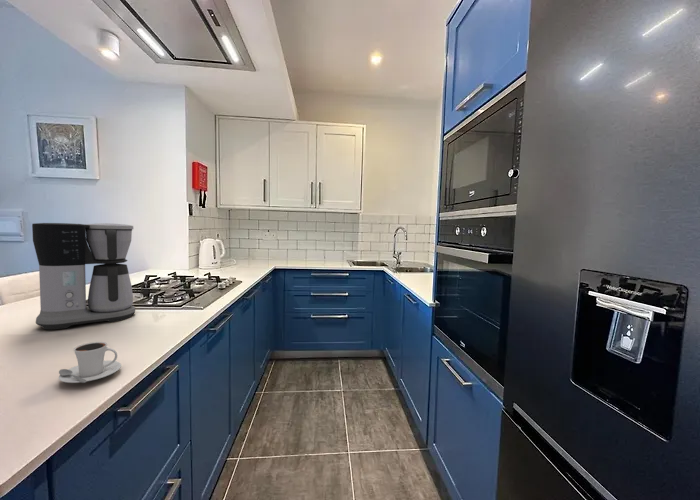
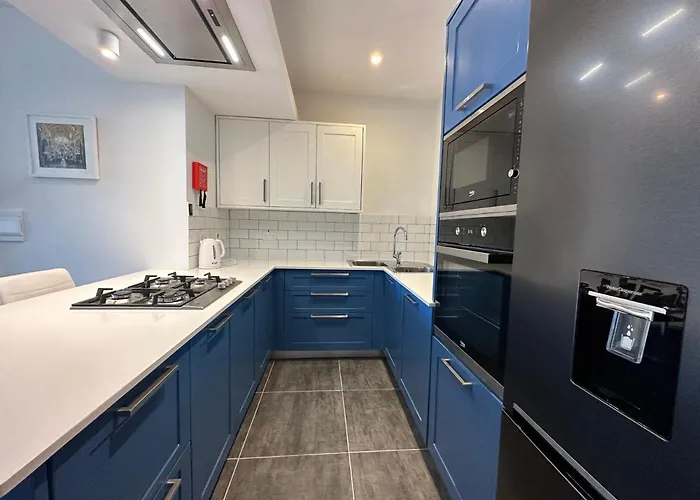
- cappuccino (91, 352)
- coffee maker (84, 272)
